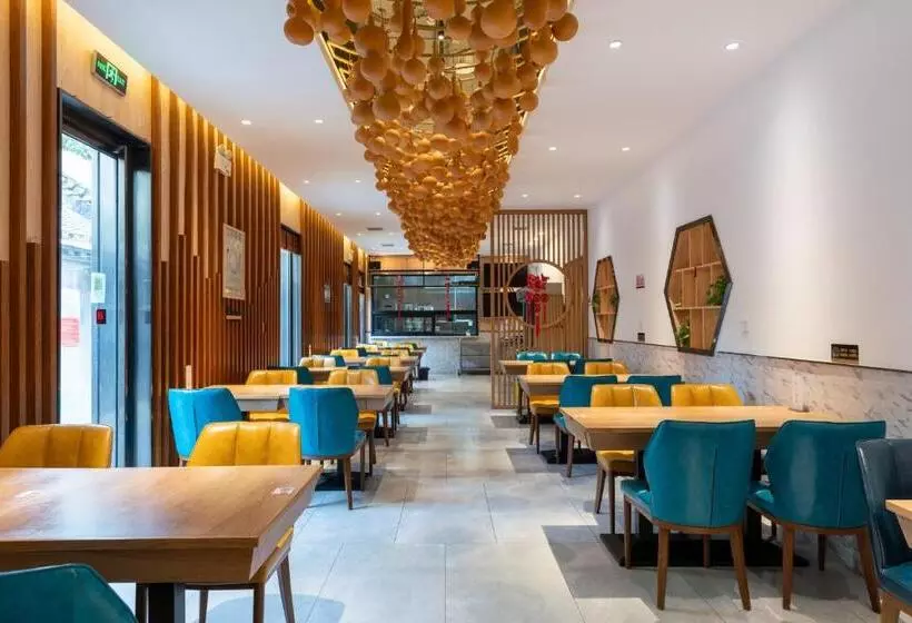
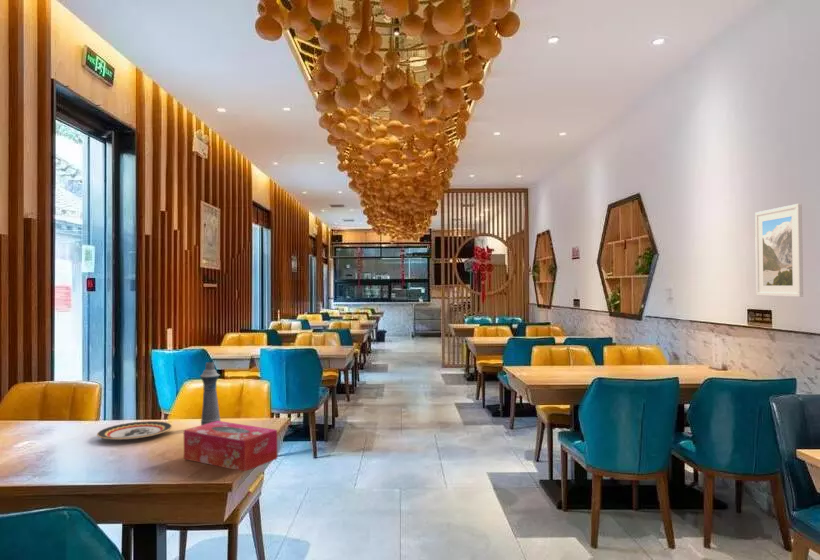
+ plate (135, 432)
+ bottle (210, 394)
+ tissue box (230, 444)
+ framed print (777, 252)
